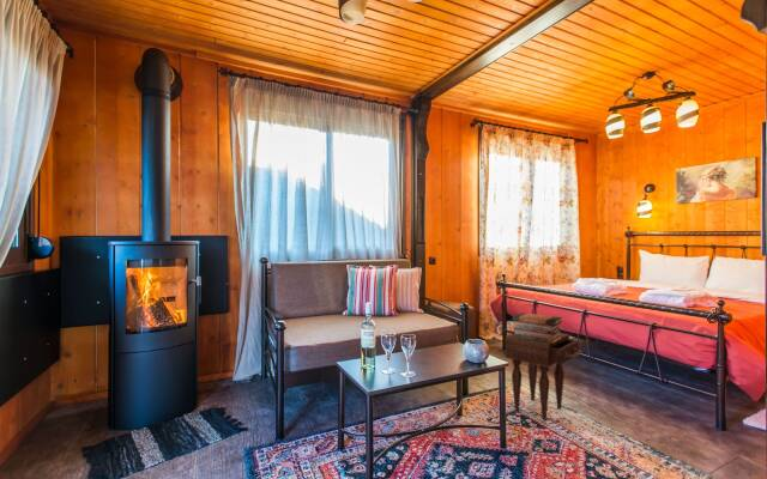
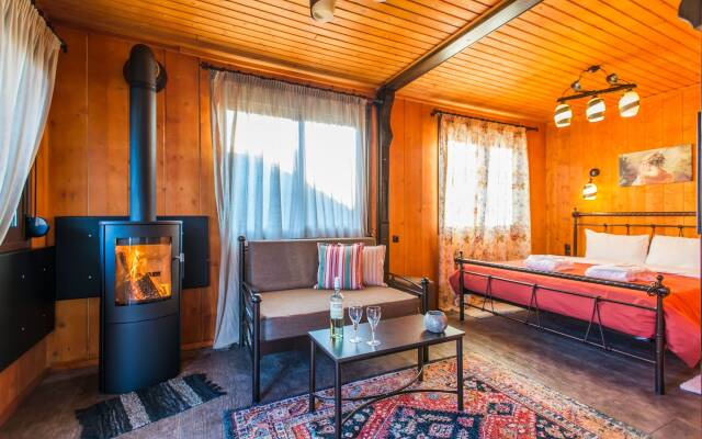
- nightstand (546, 374)
- book stack (536, 327)
